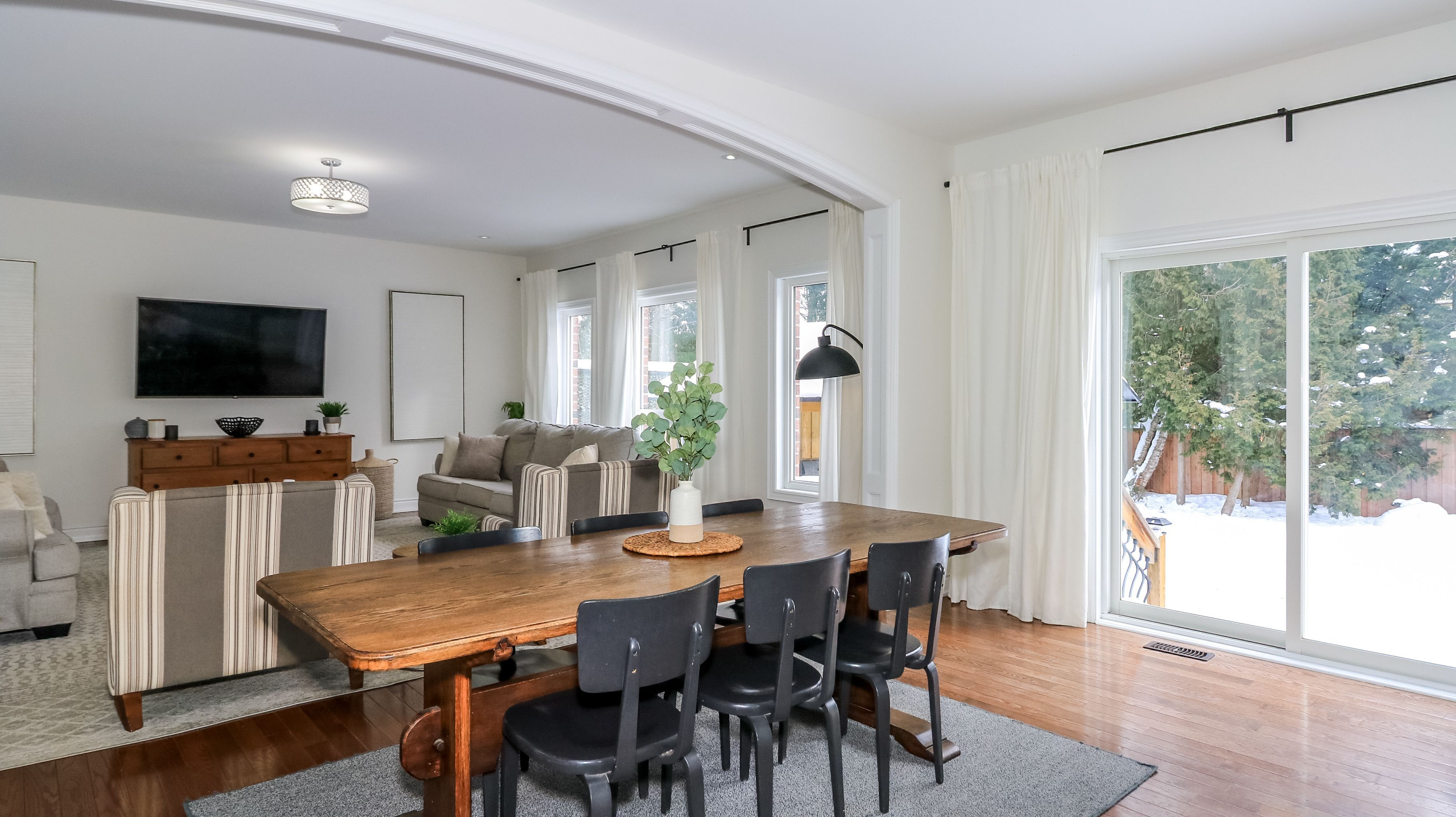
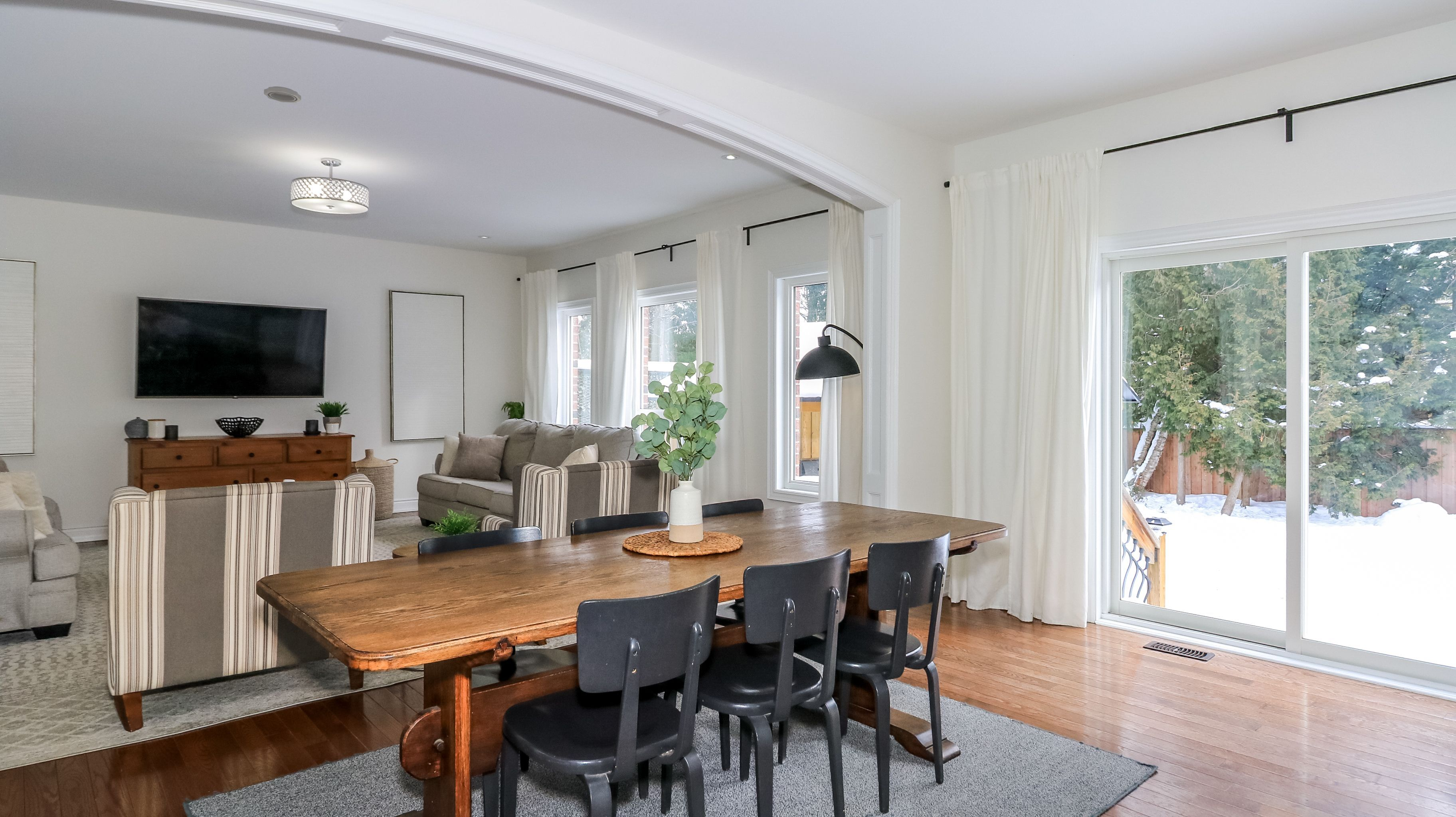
+ smoke detector (283, 92)
